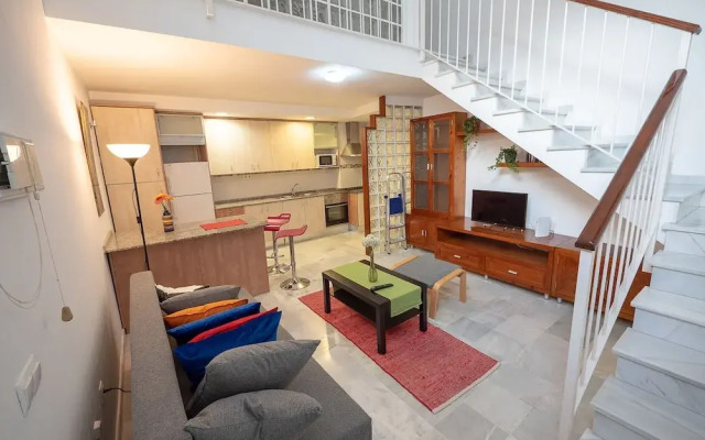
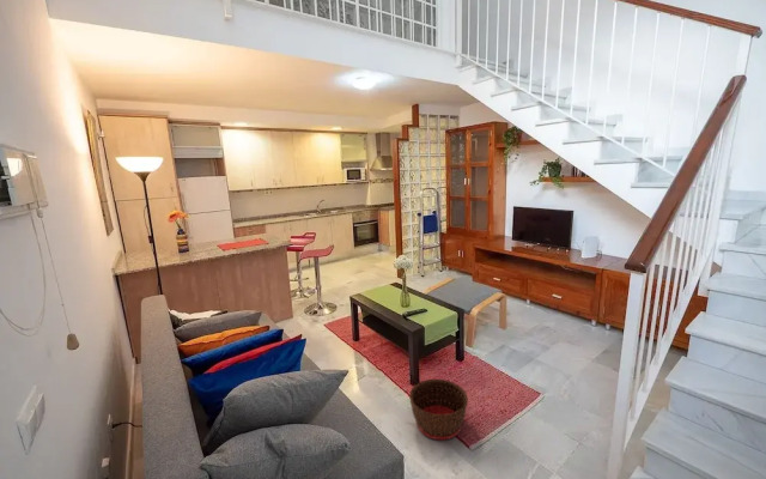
+ basket (438, 408)
